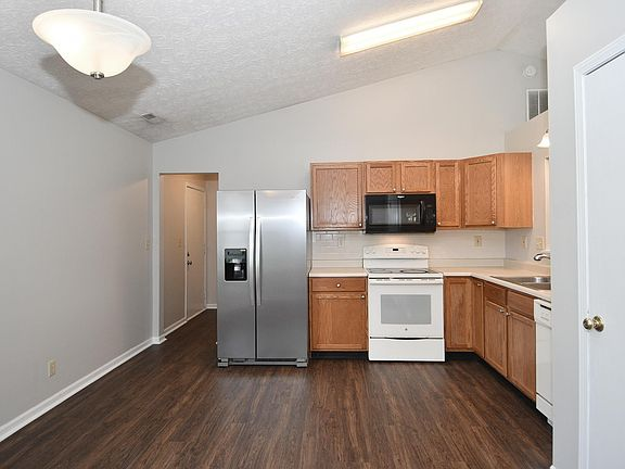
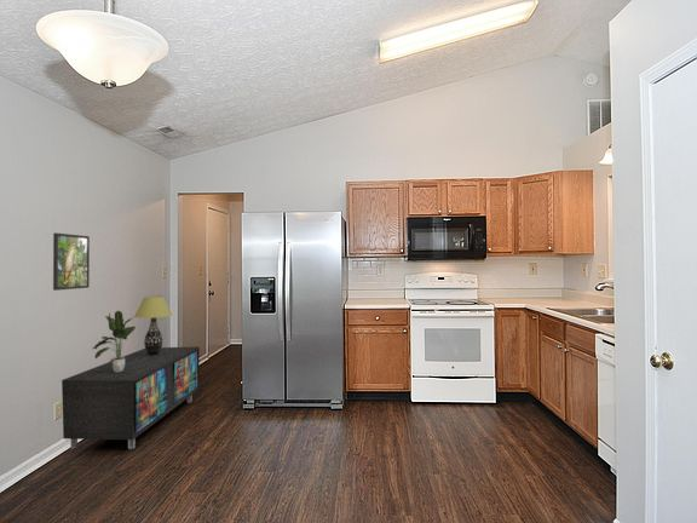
+ storage cabinet (142, 390)
+ table lamp (152, 326)
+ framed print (71, 262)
+ potted plant (115, 340)
